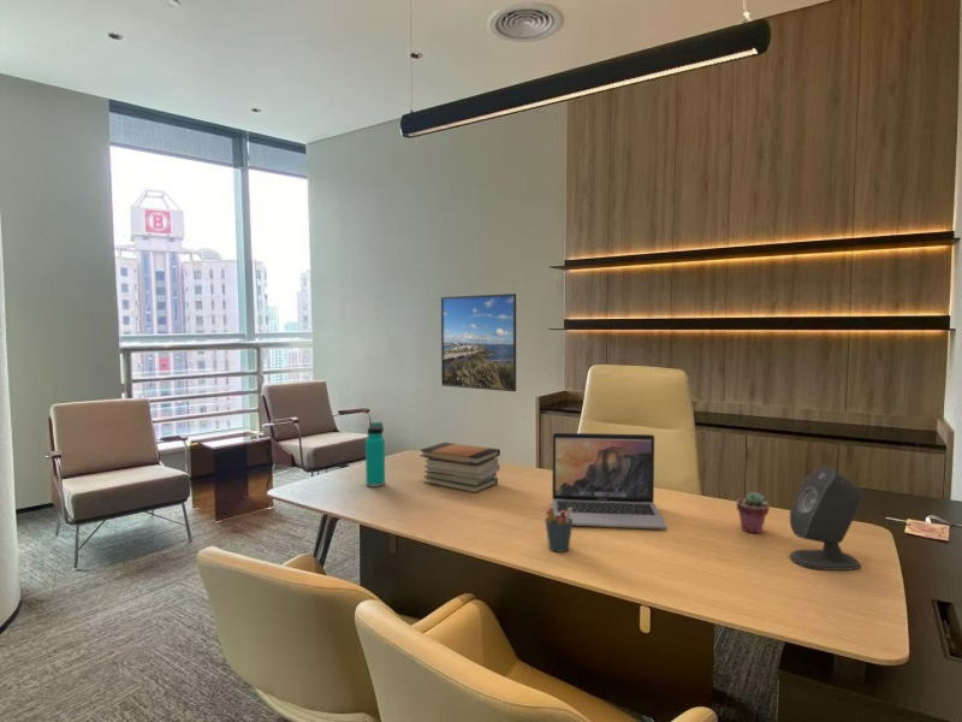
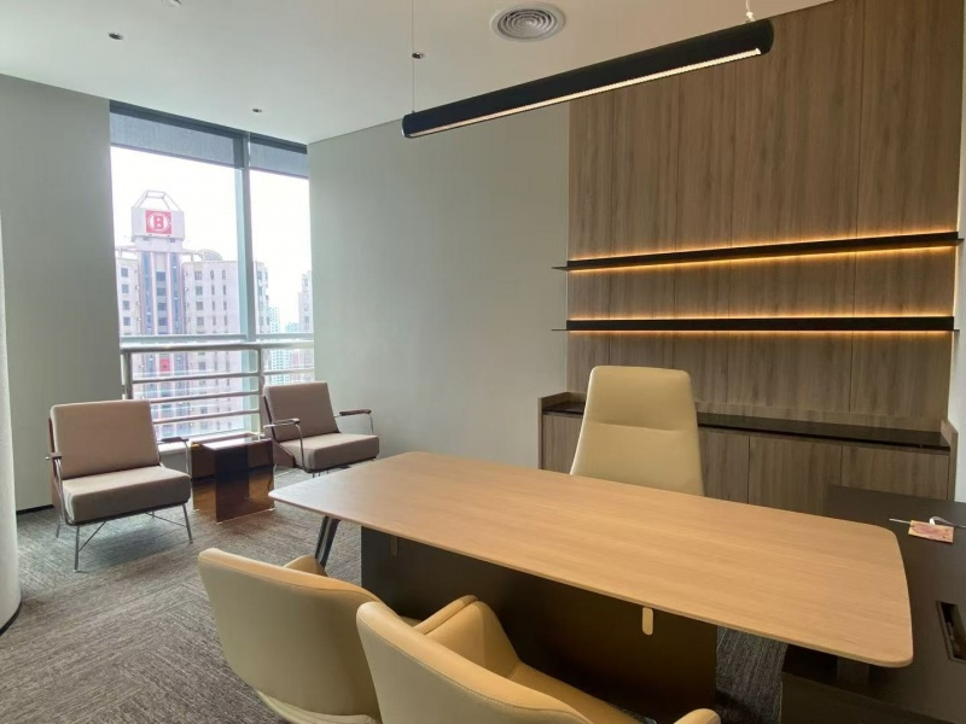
- pen holder (558, 526)
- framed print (476, 342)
- speaker (826, 514)
- laptop (605, 478)
- book stack (461, 466)
- potted succulent (752, 510)
- water bottle (375, 452)
